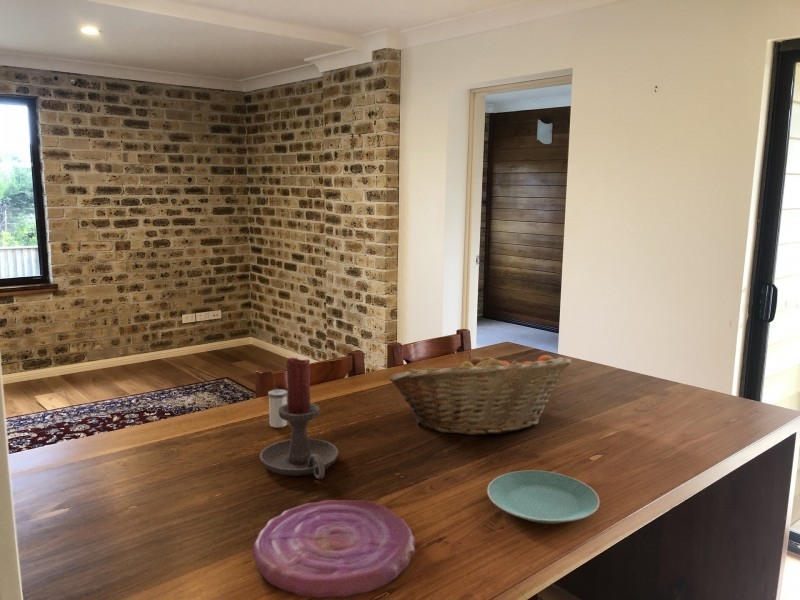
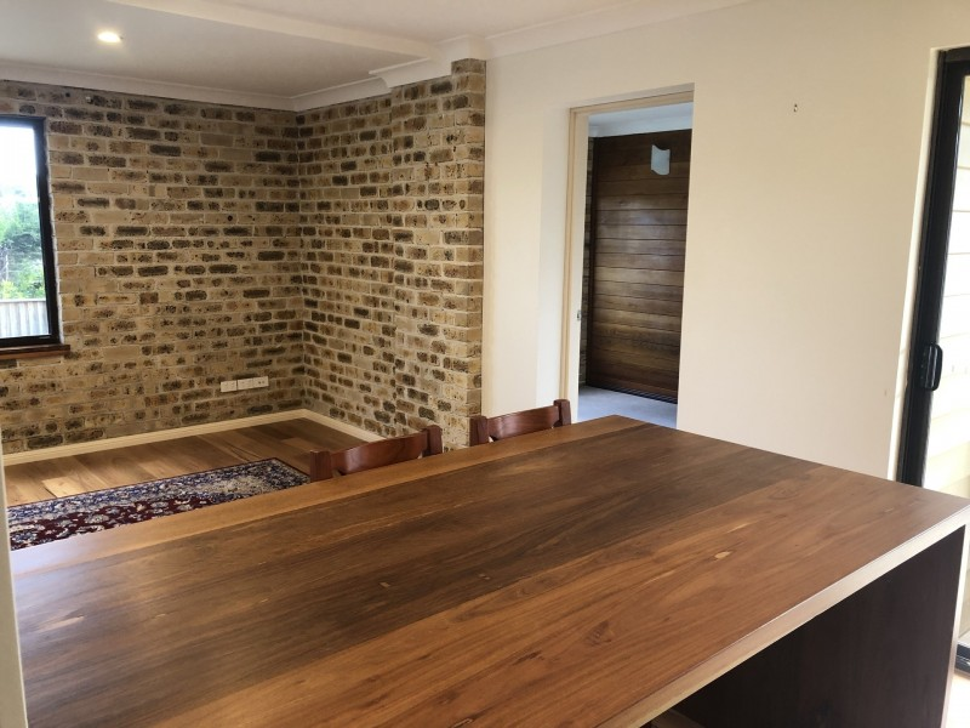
- candle holder (302, 413)
- plate (334, 541)
- fruit basket (479, 384)
- plate (542, 499)
- salt shaker (278, 408)
